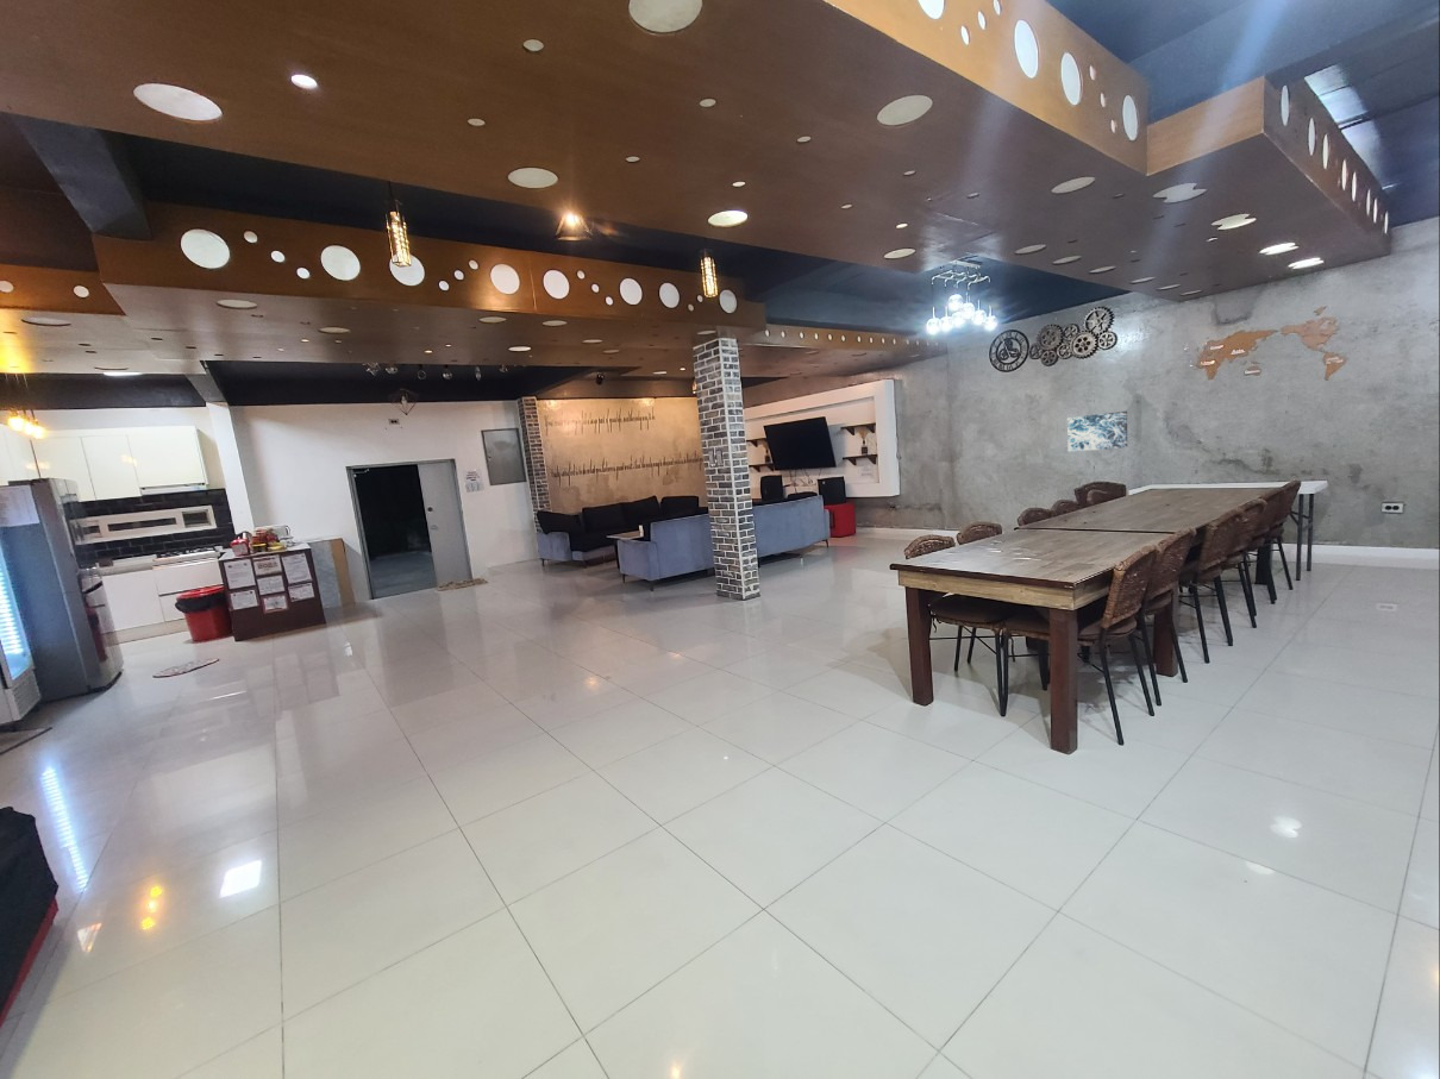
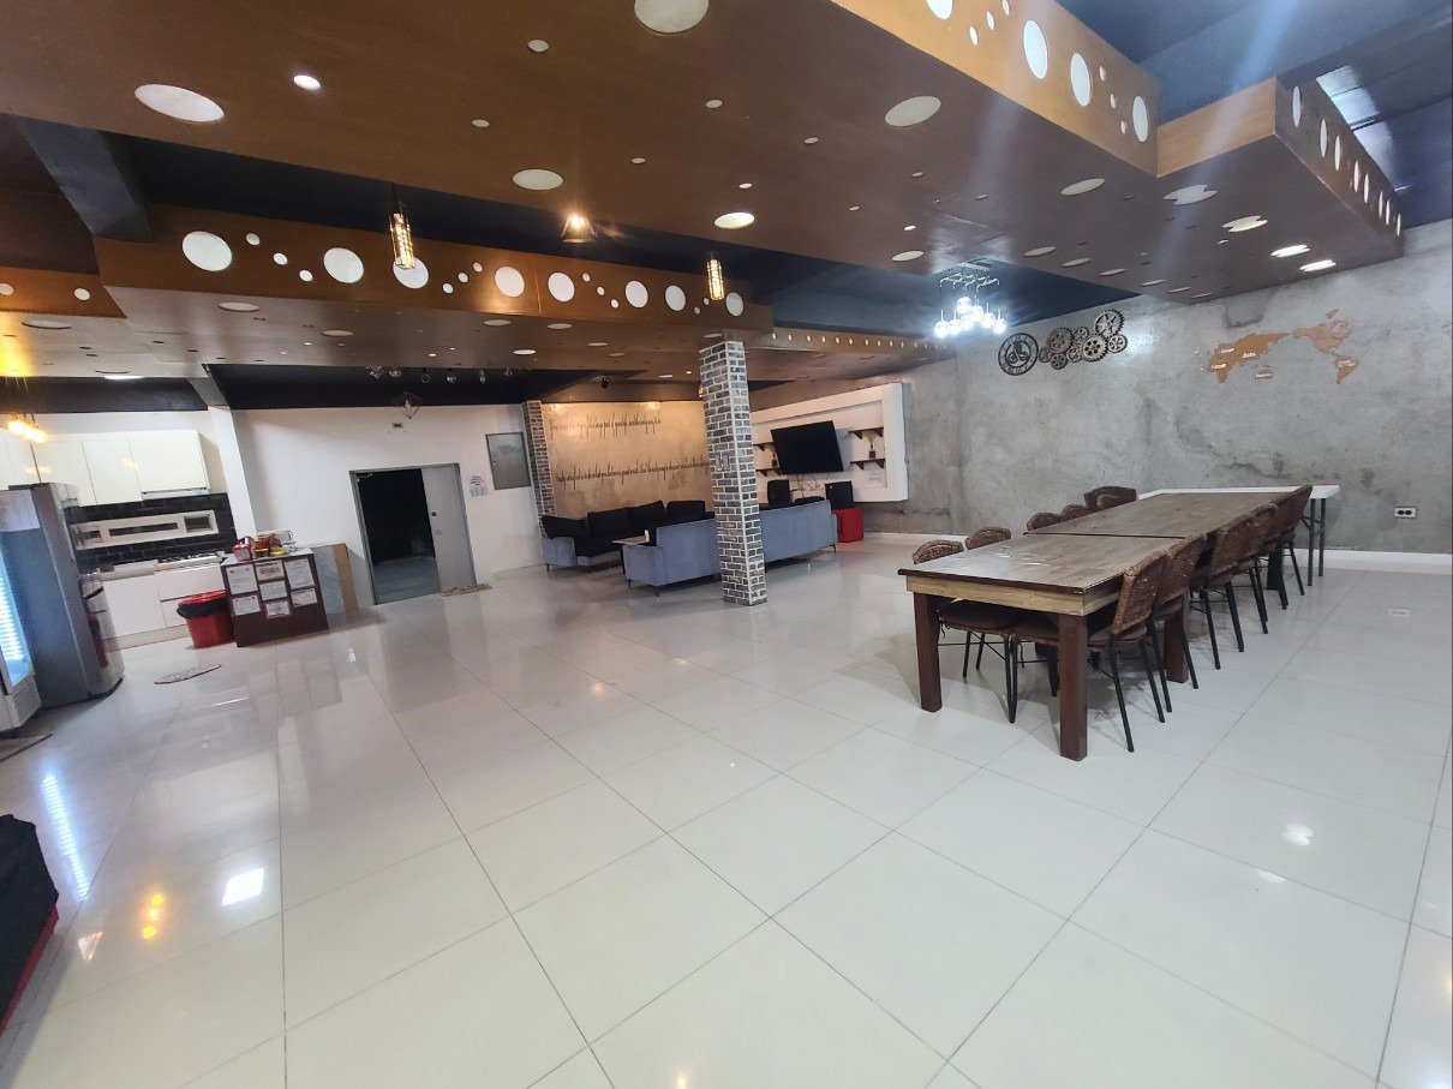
- wall art (1096, 432)
